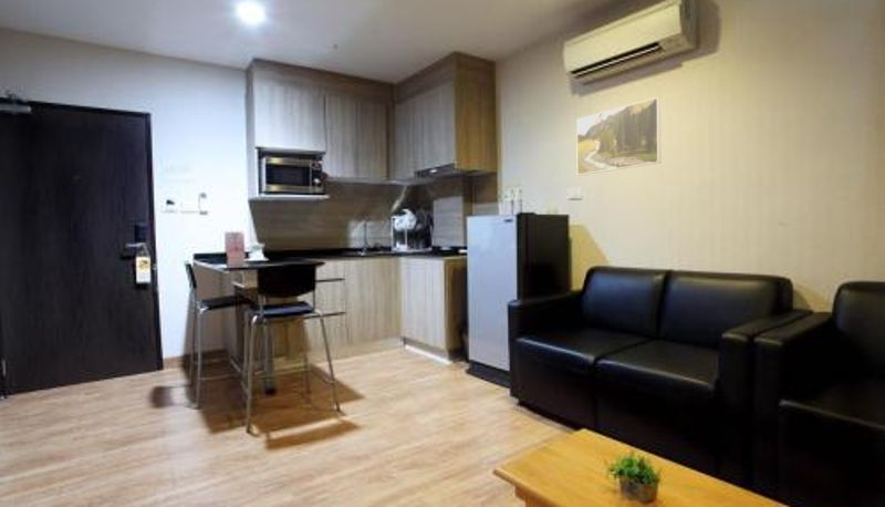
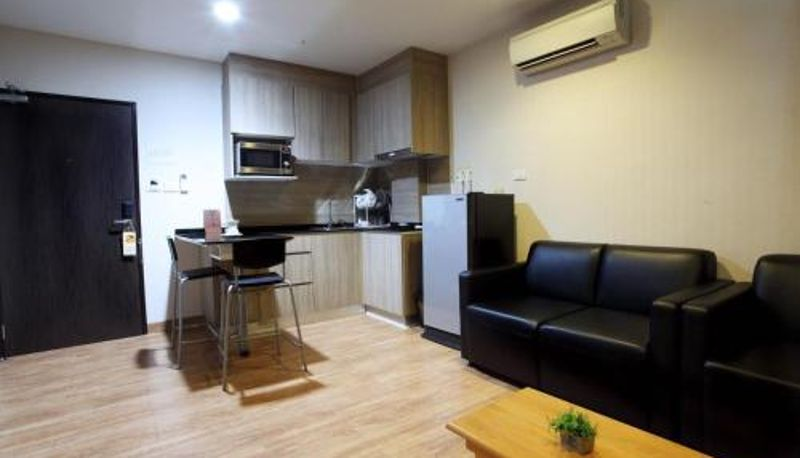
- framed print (615, 139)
